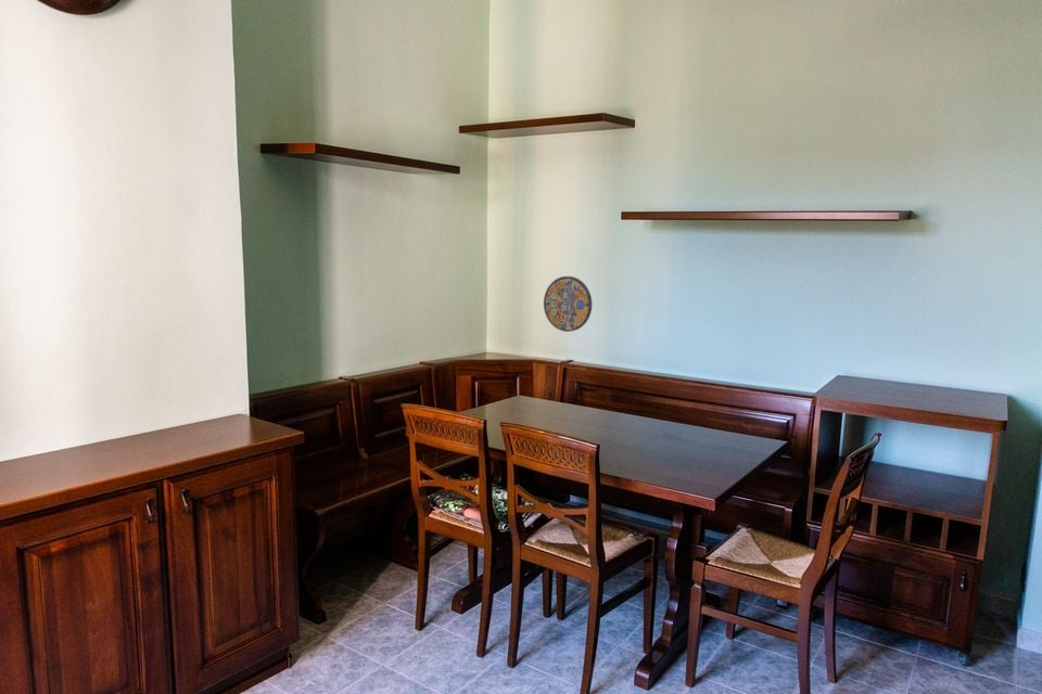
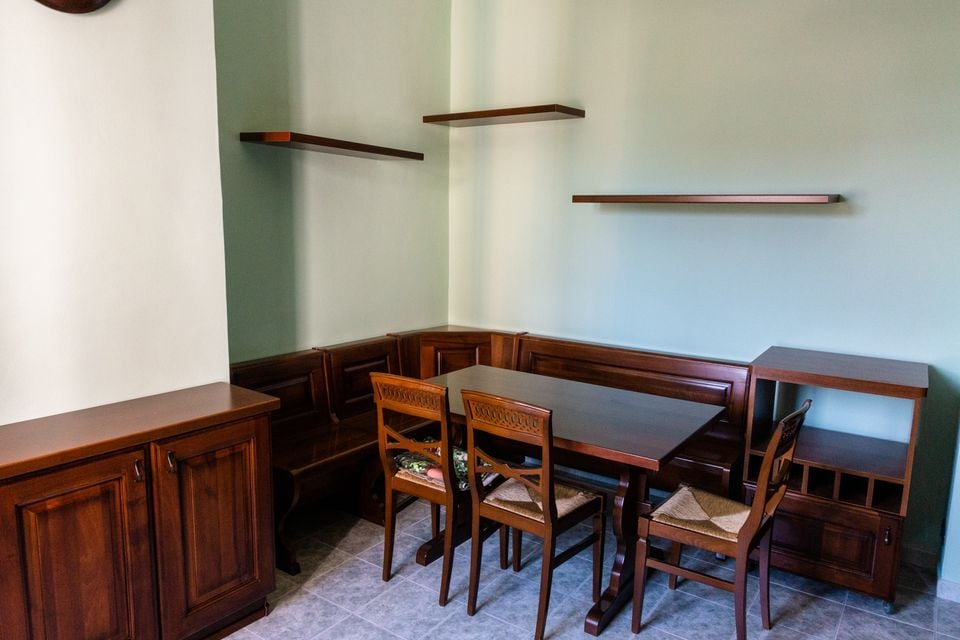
- manhole cover (567, 304)
